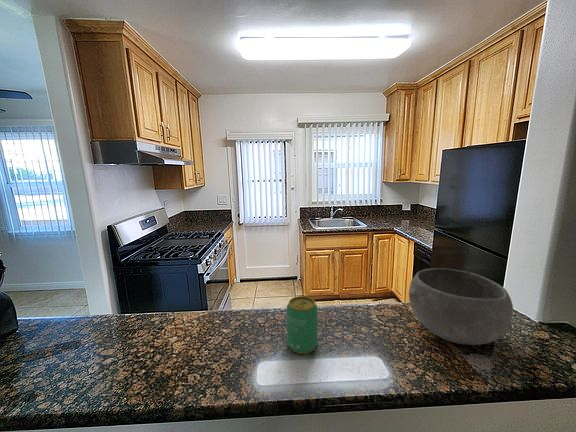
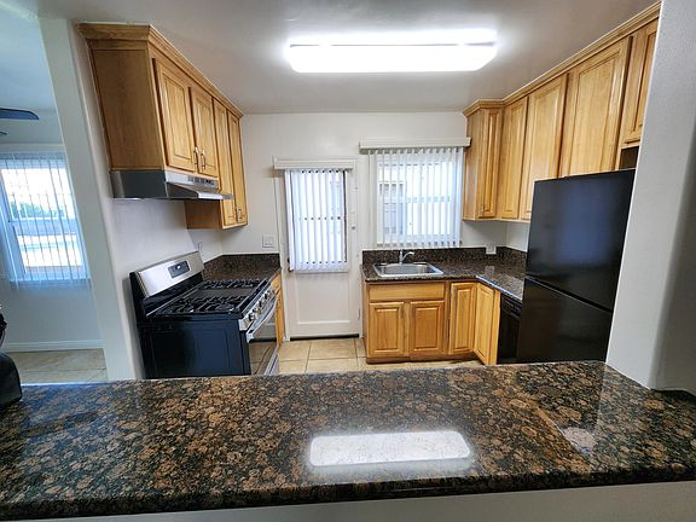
- bowl (455, 306)
- beverage can (302, 323)
